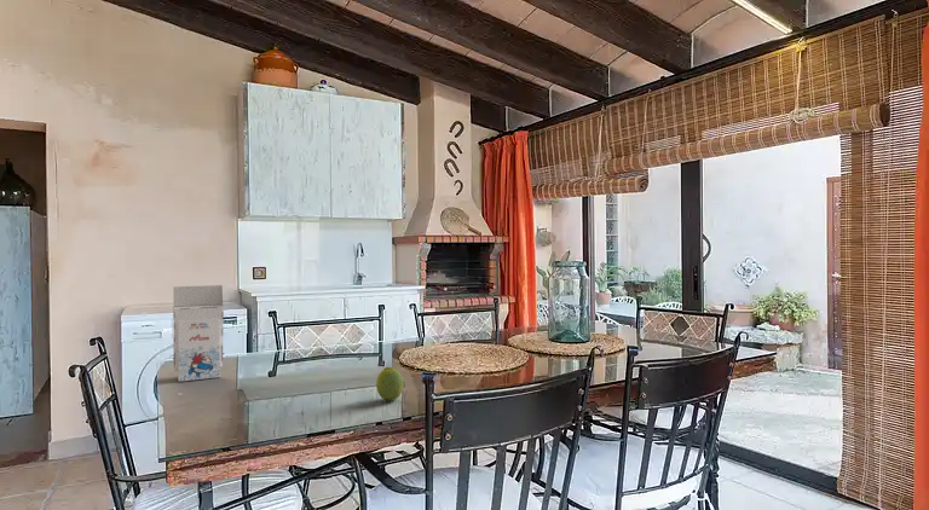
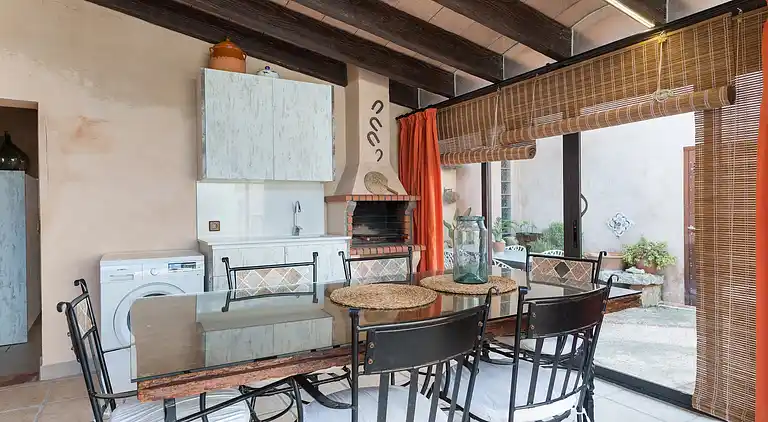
- gift box (198, 331)
- fruit (390, 383)
